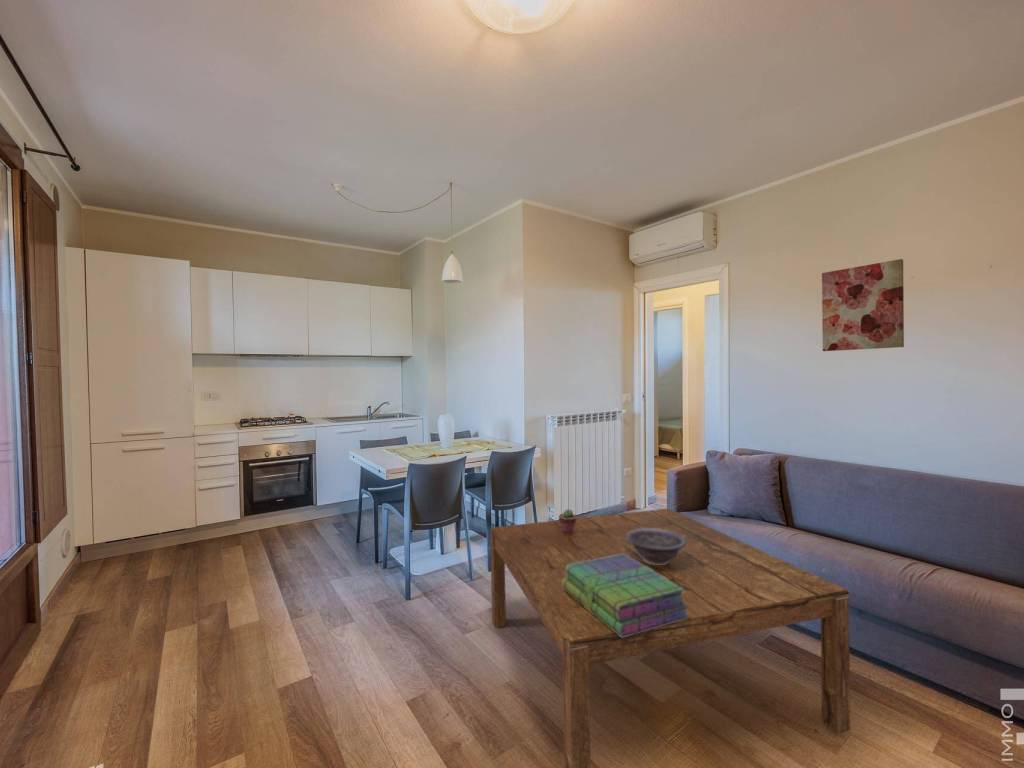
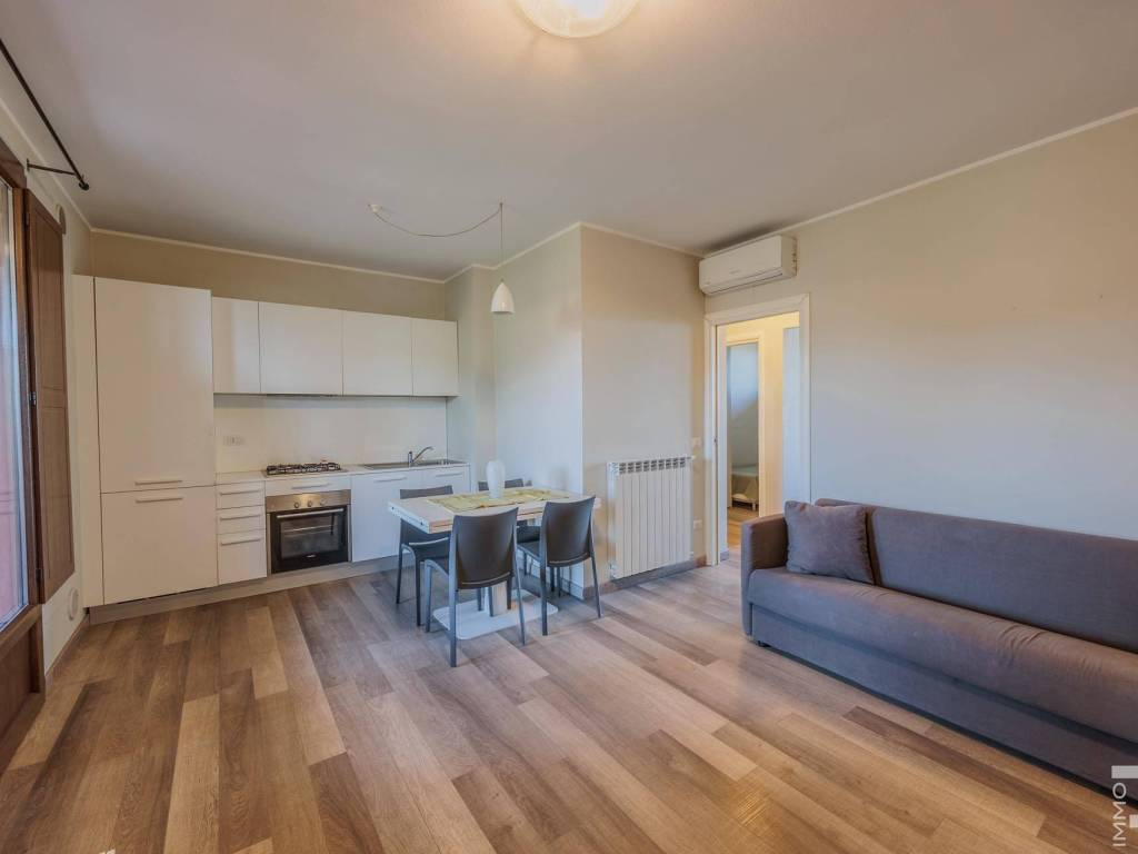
- potted succulent (567, 520)
- coffee table (643, 631)
- decorative bowl (655, 548)
- stack of books (621, 588)
- wall art (860, 308)
